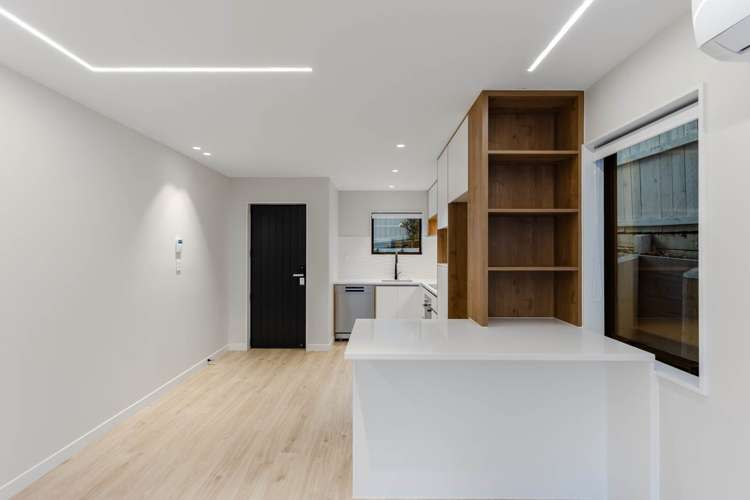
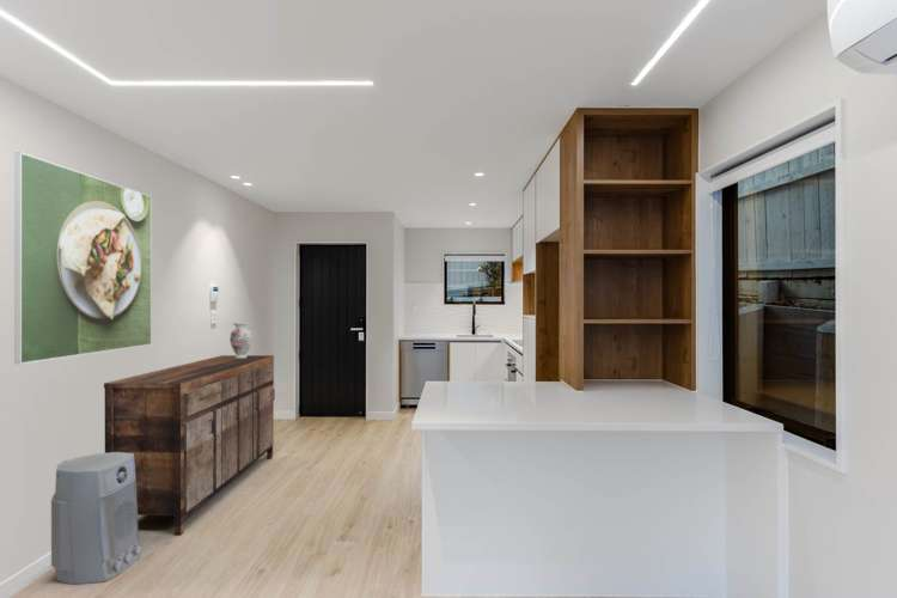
+ sideboard (207, 427)
+ vase (240, 340)
+ air purifier (94, 513)
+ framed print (94, 264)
